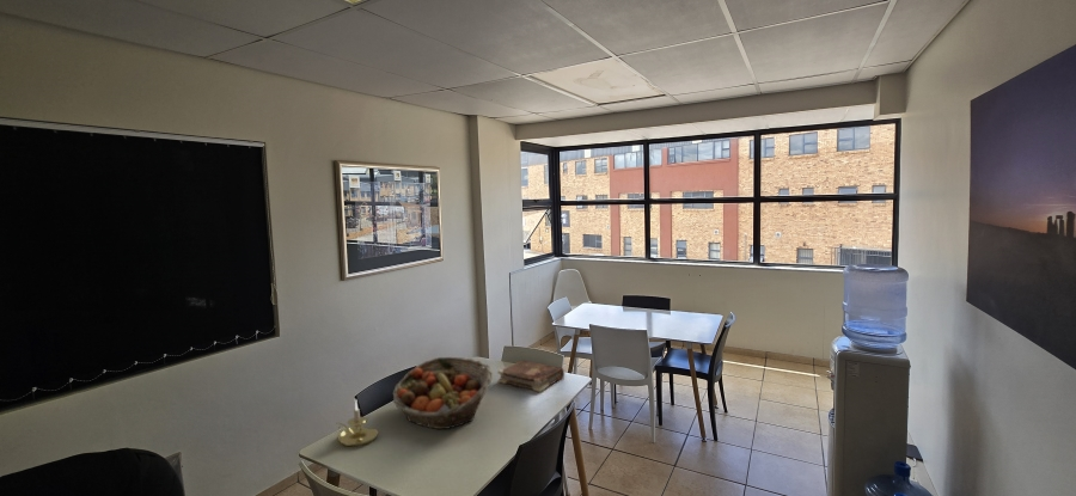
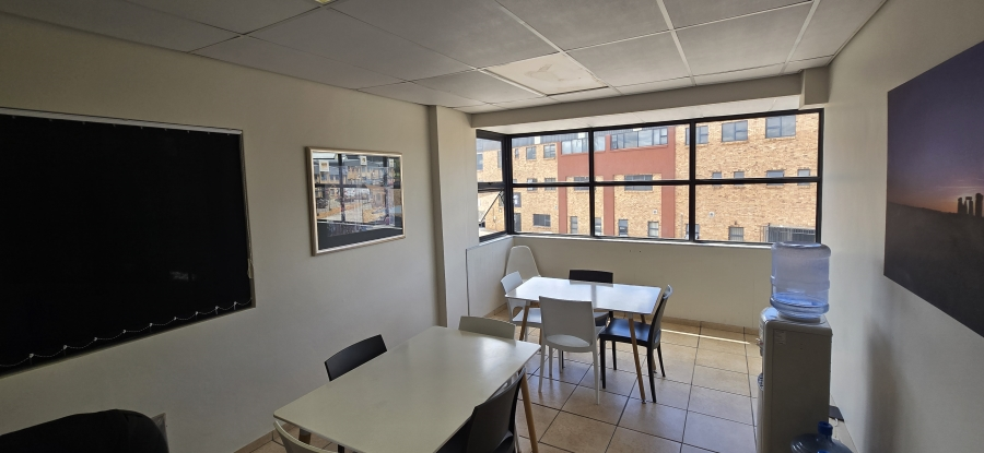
- book (531, 374)
- candle holder (354, 418)
- fruit basket (442, 391)
